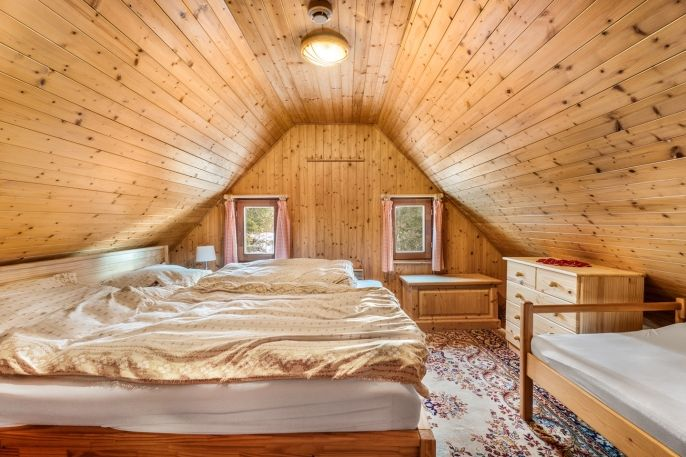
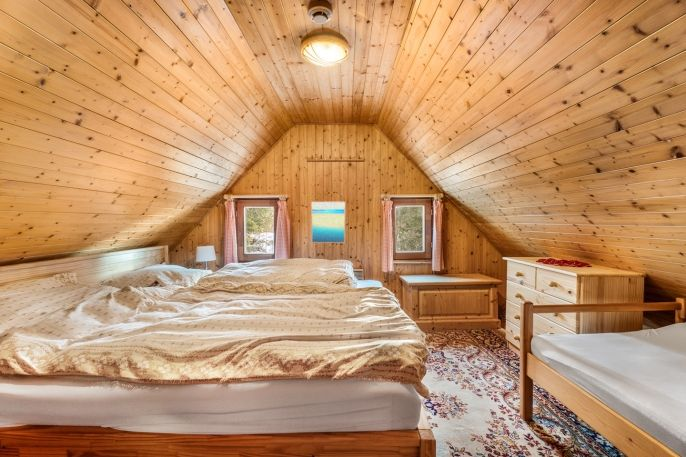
+ wall art (328, 222)
